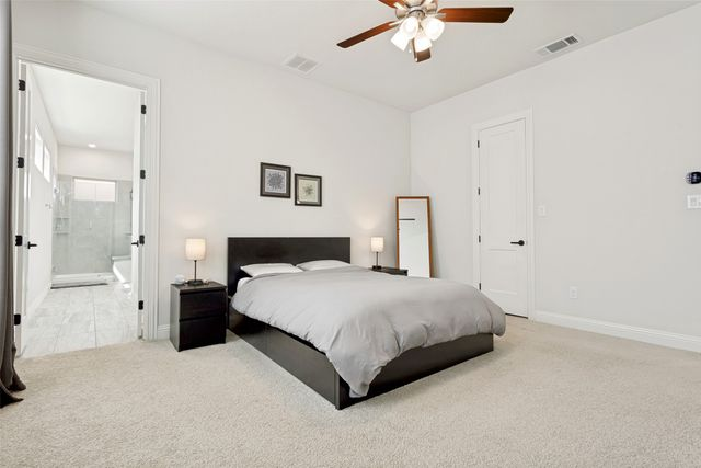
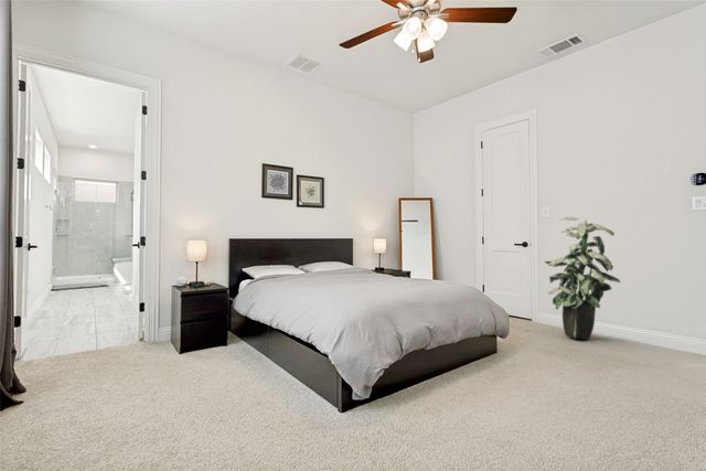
+ indoor plant (577, 277)
